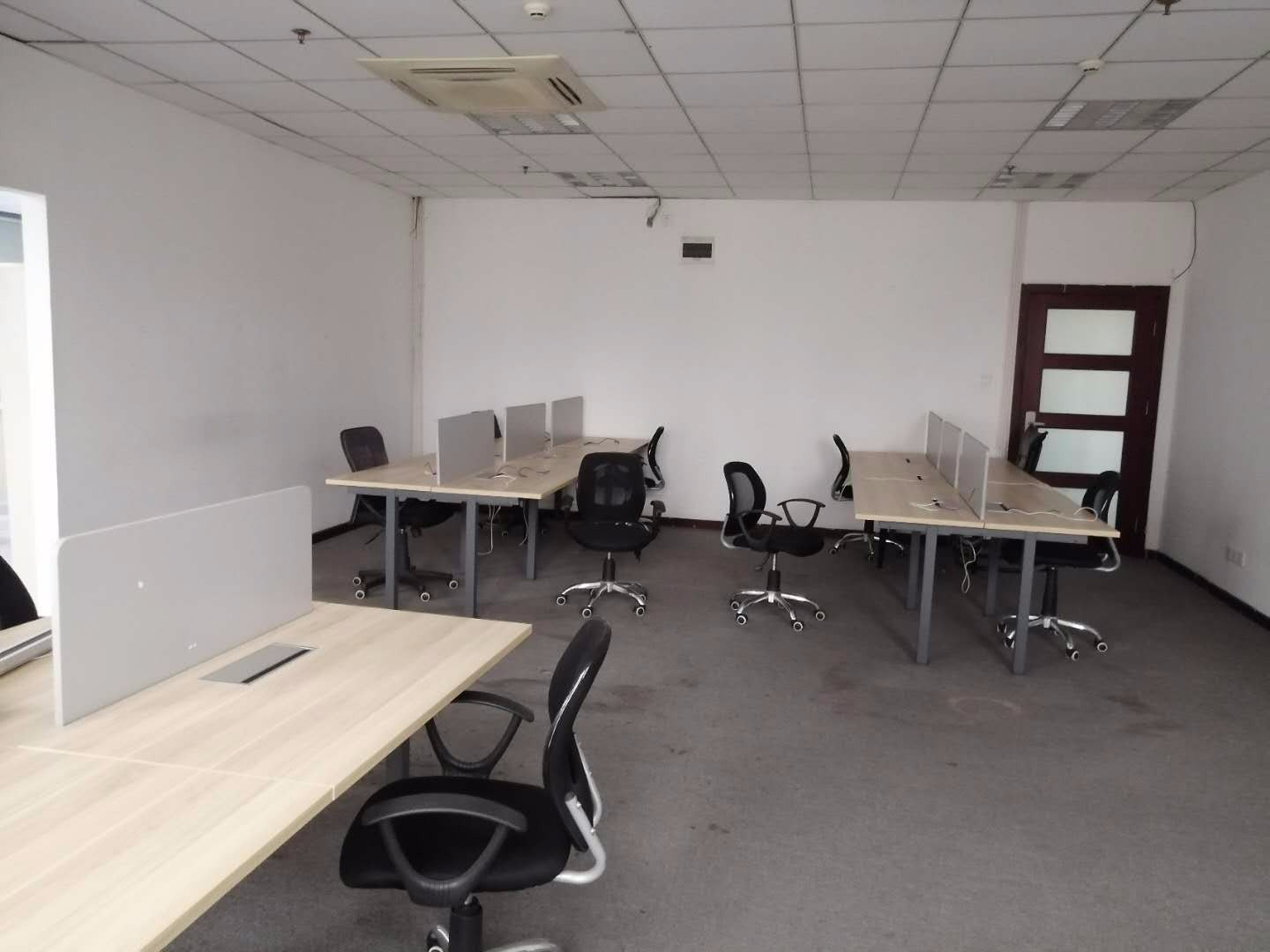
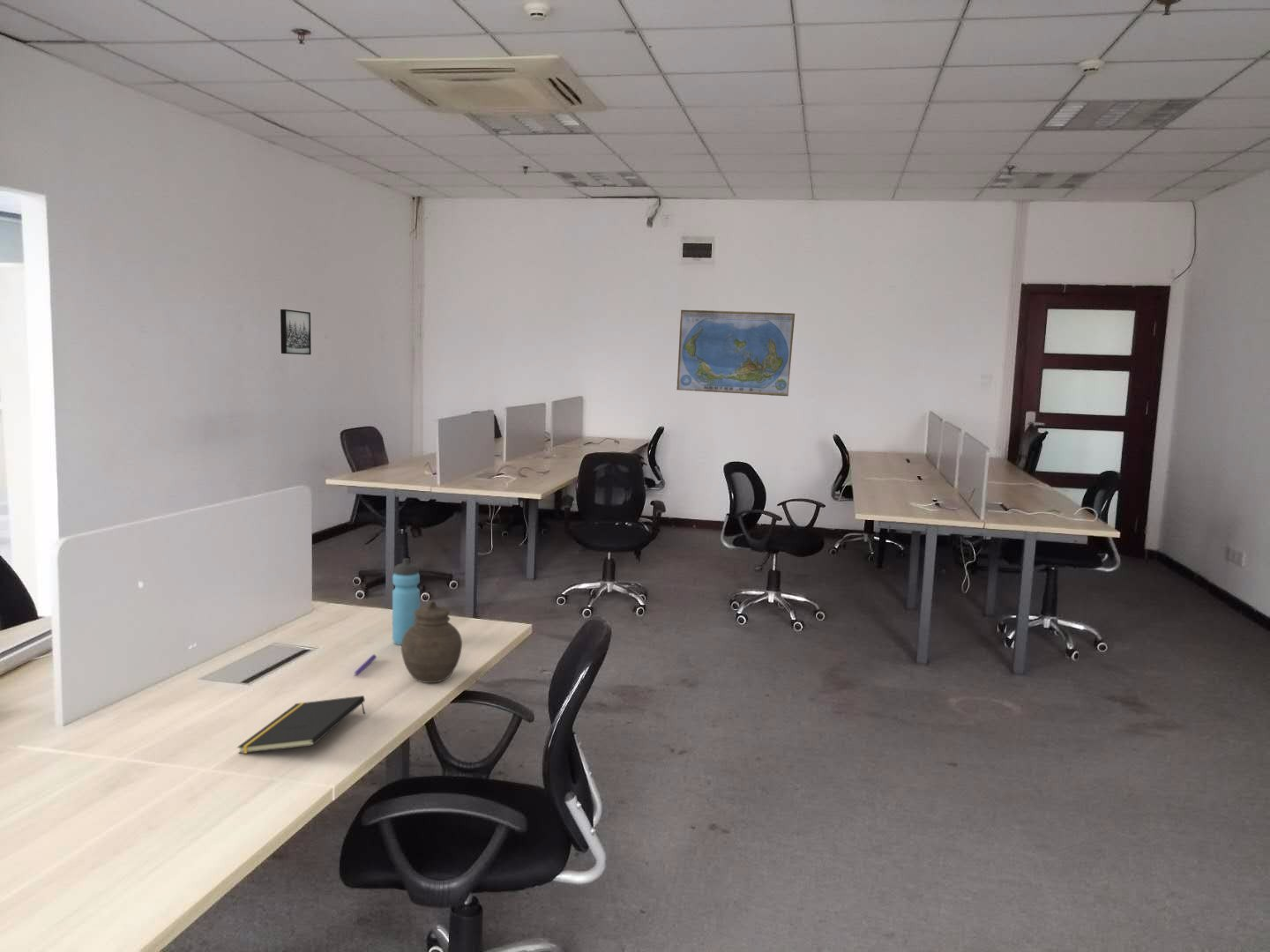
+ water bottle (406, 600)
+ pen (364, 665)
+ jar (431, 640)
+ wall art (295, 332)
+ notepad (304, 723)
+ world map (735, 353)
